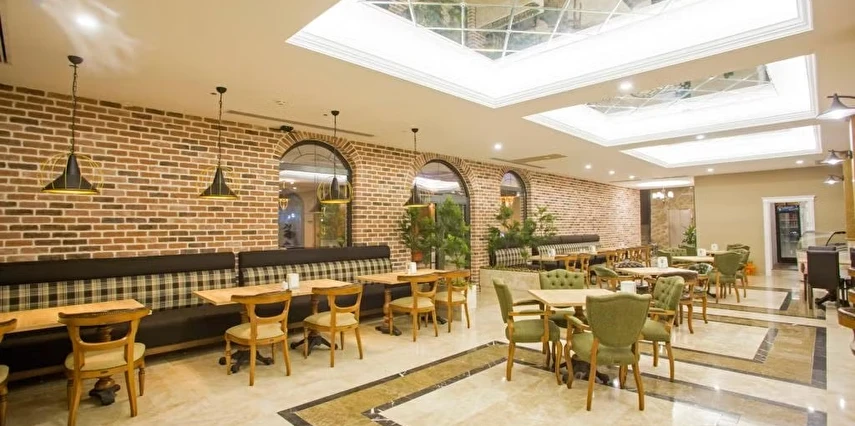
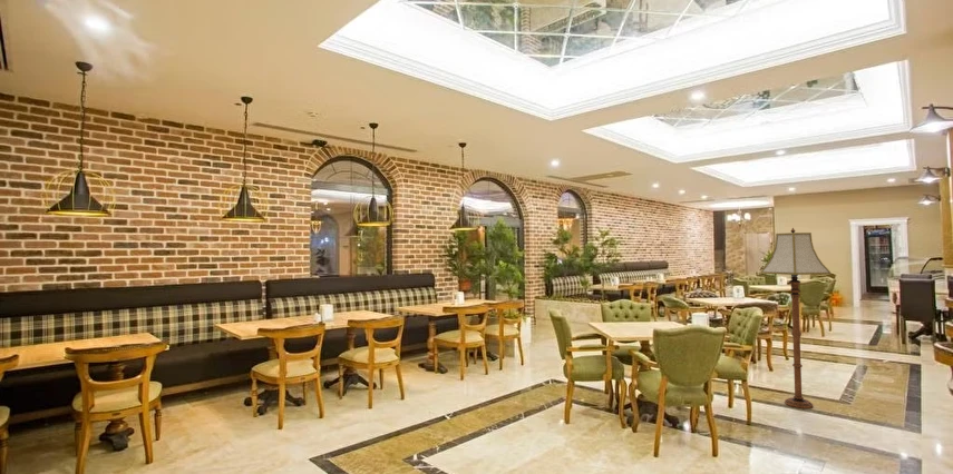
+ floor lamp (795, 315)
